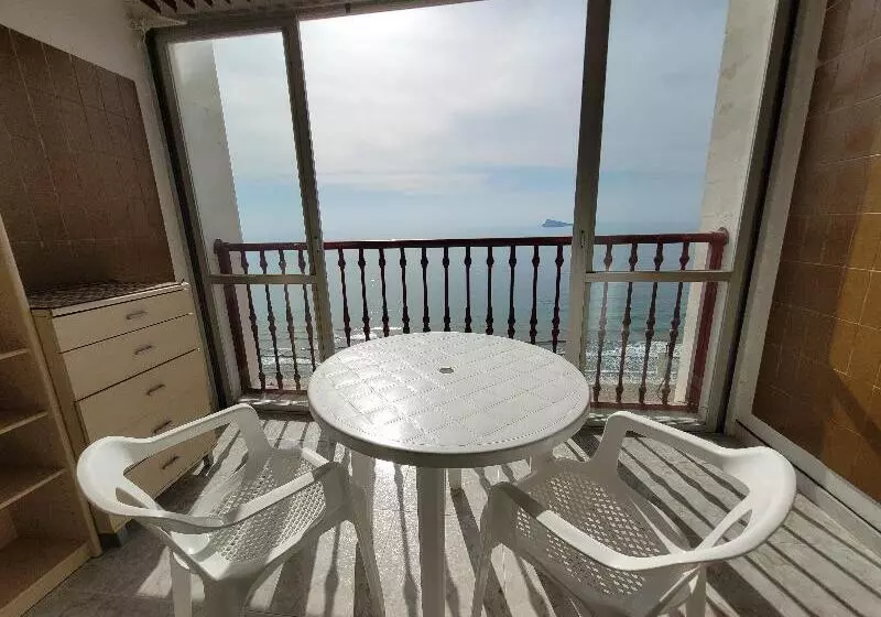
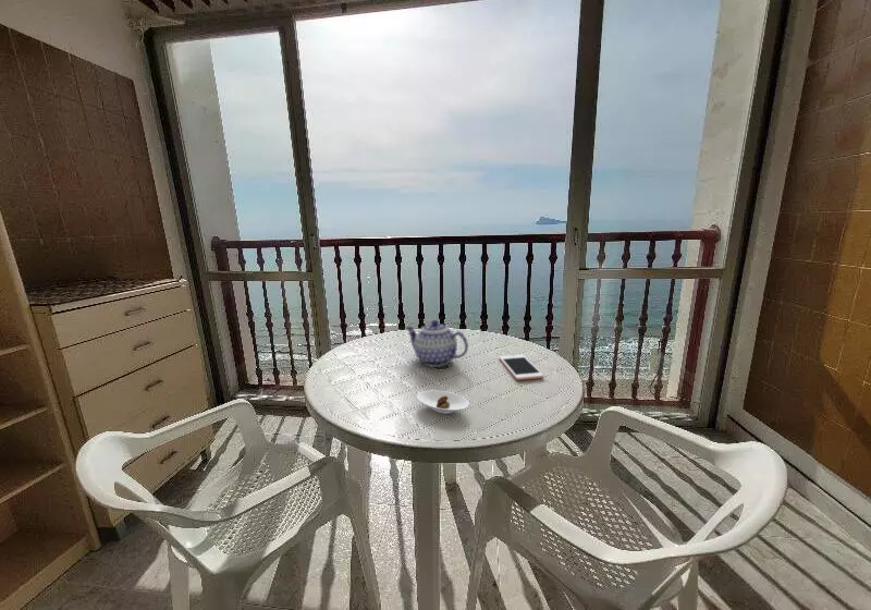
+ teapot (434, 341)
+ saucer (442, 403)
+ cell phone (519, 366)
